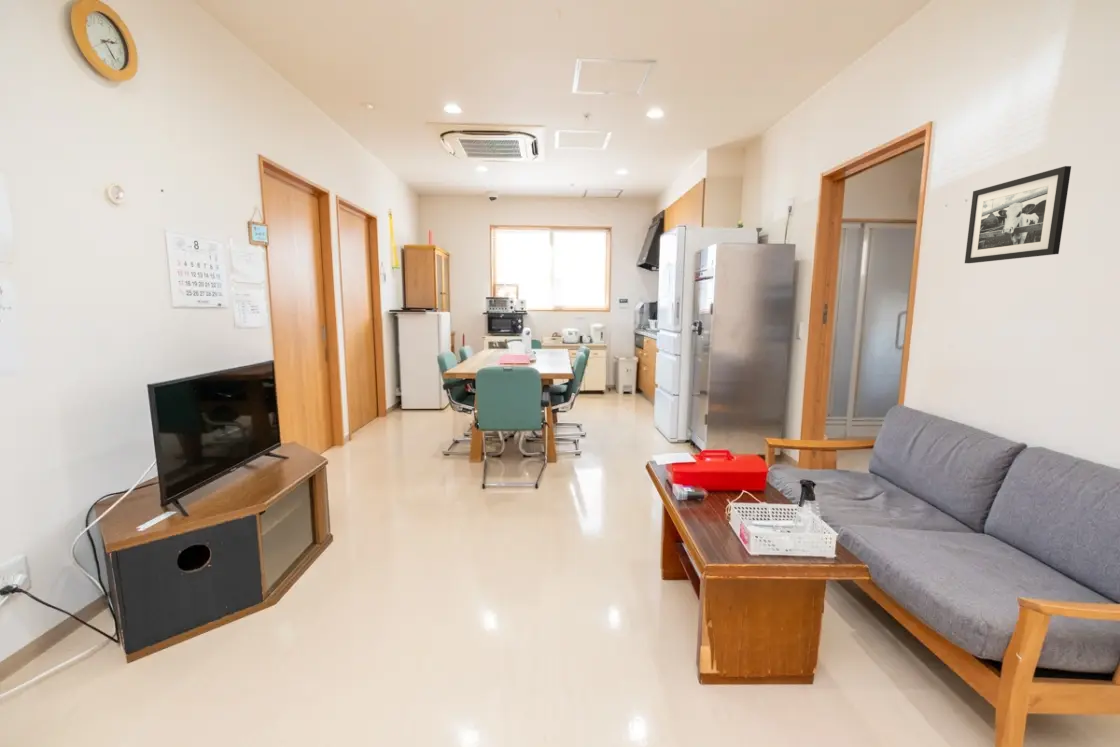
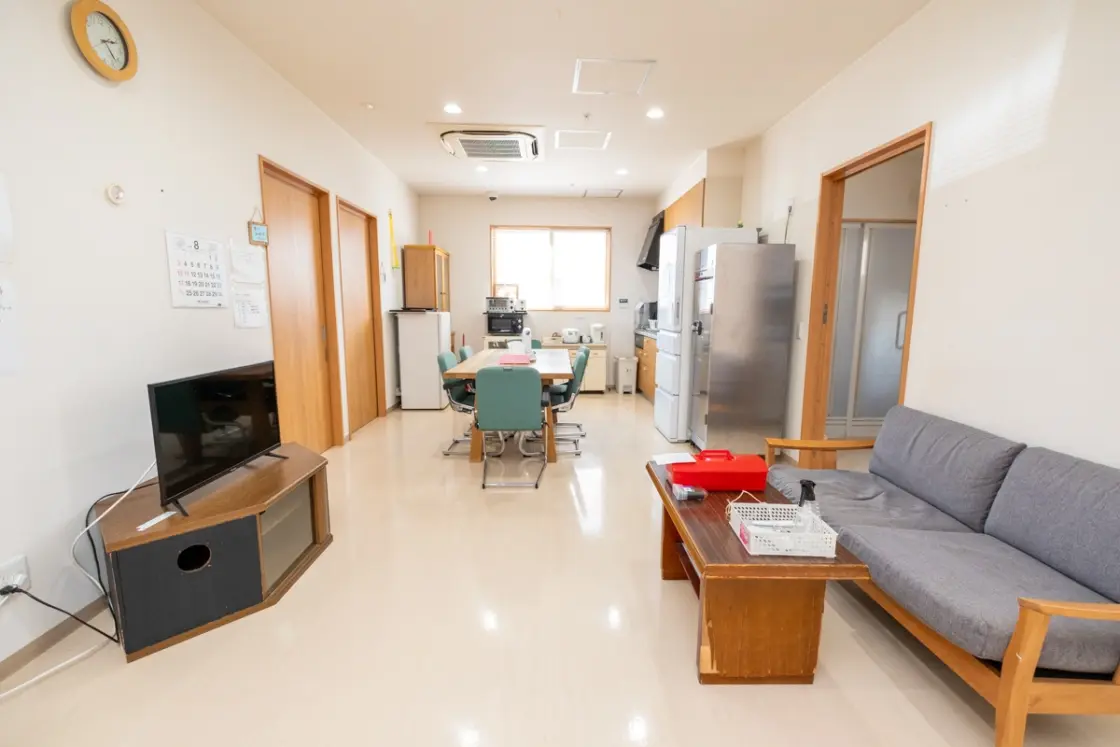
- picture frame (1012, 219)
